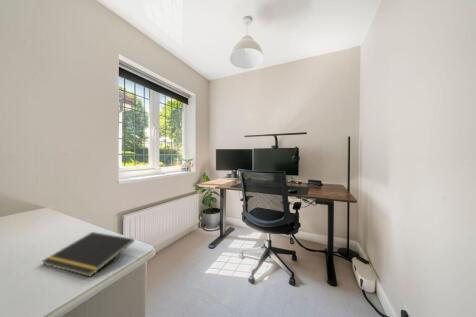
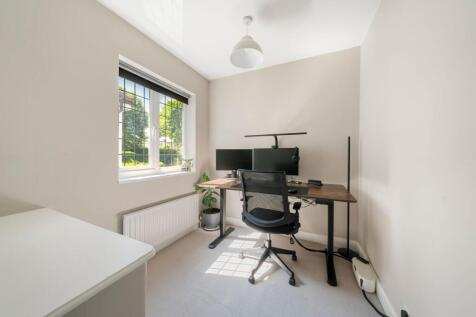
- notepad (91, 250)
